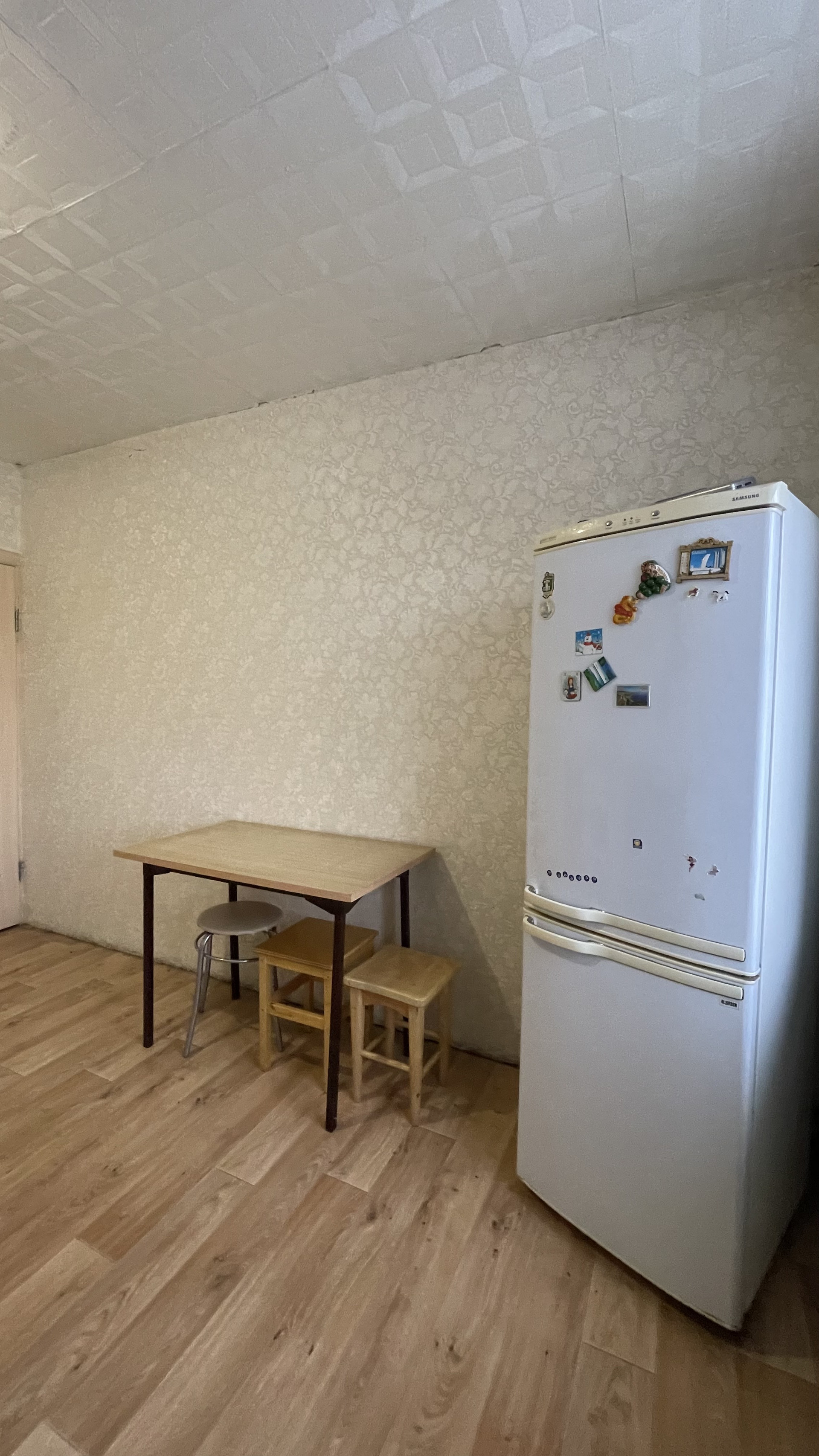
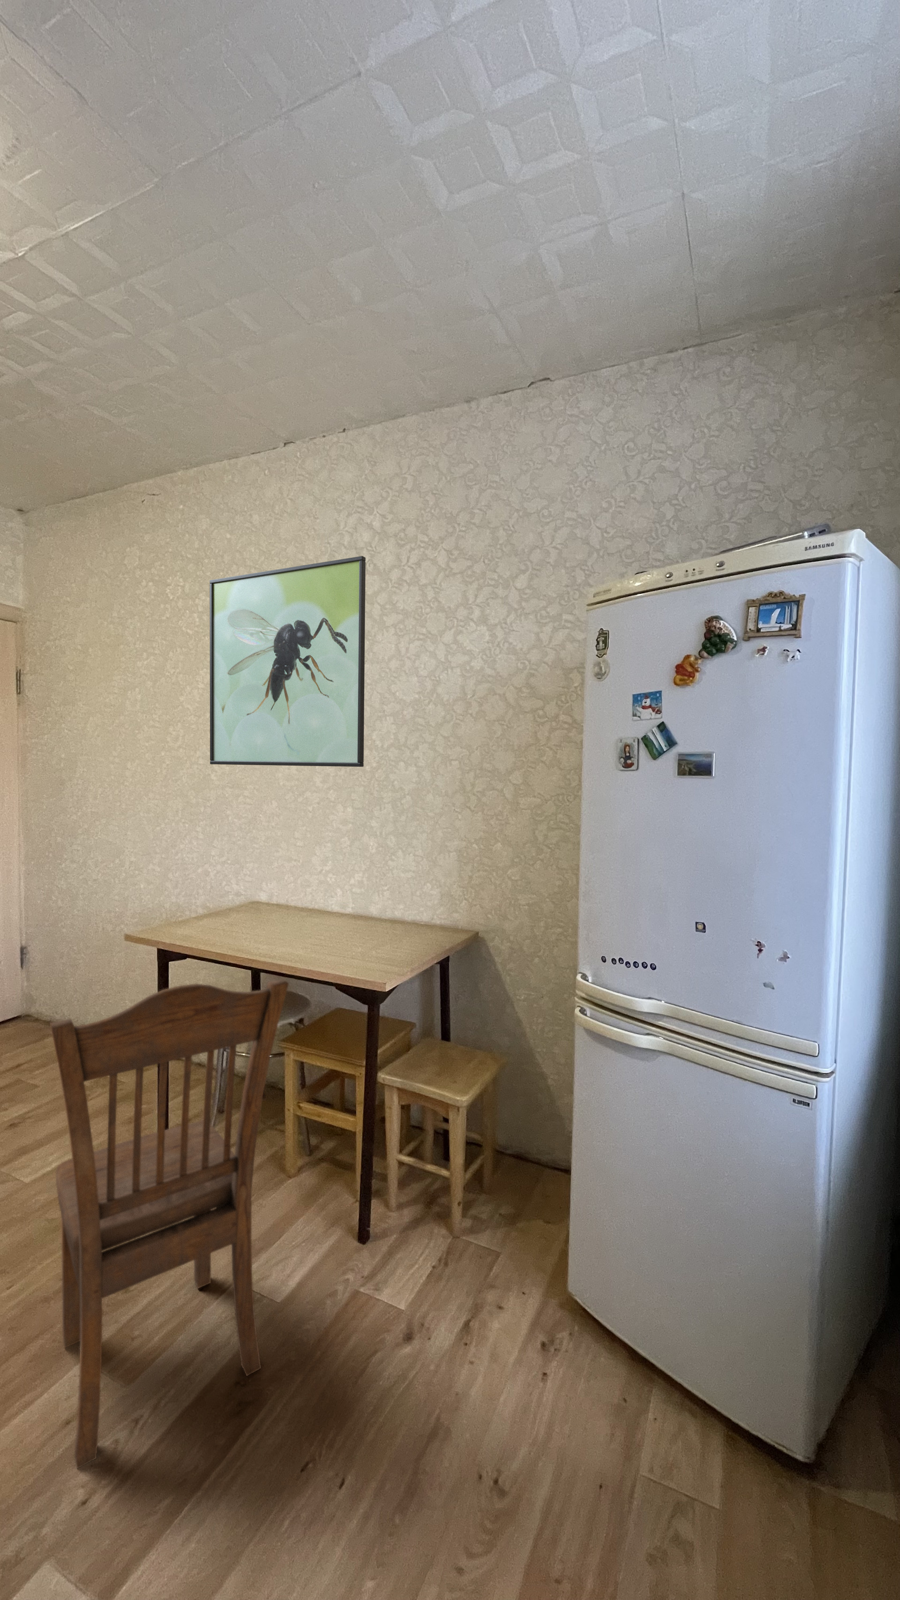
+ dining chair (156, 1163)
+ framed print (282, 668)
